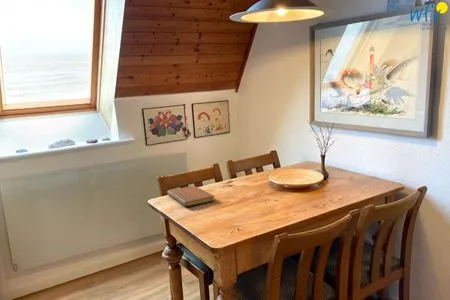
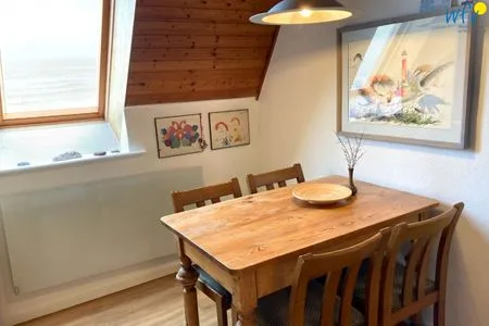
- notebook (190, 195)
